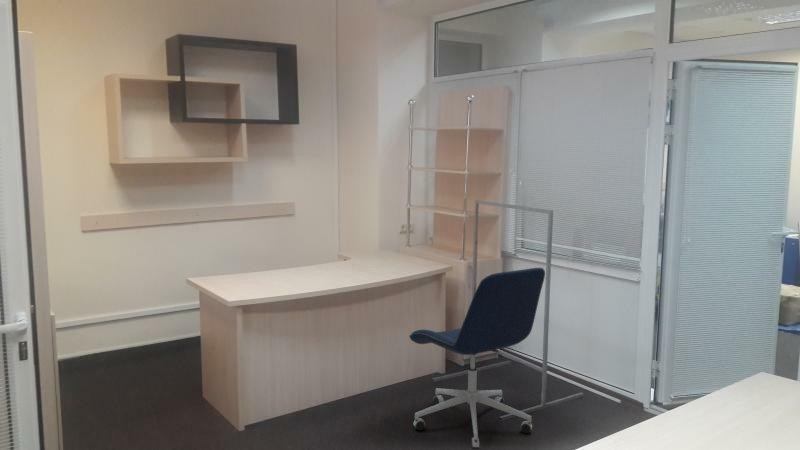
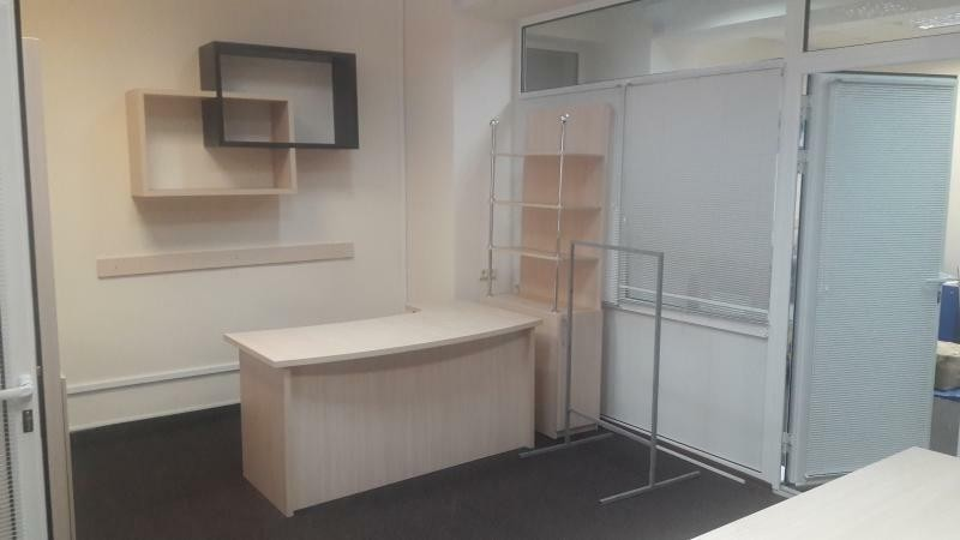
- office chair (474, 343)
